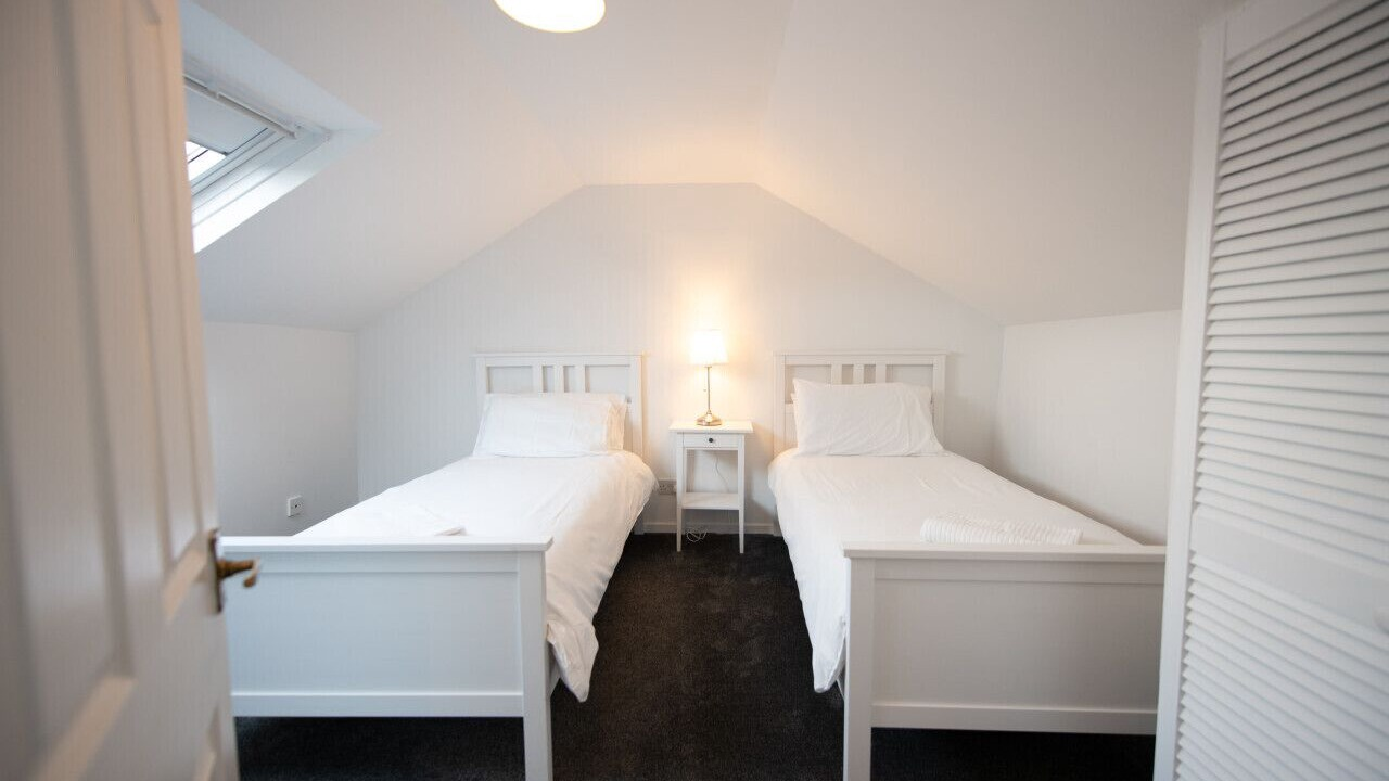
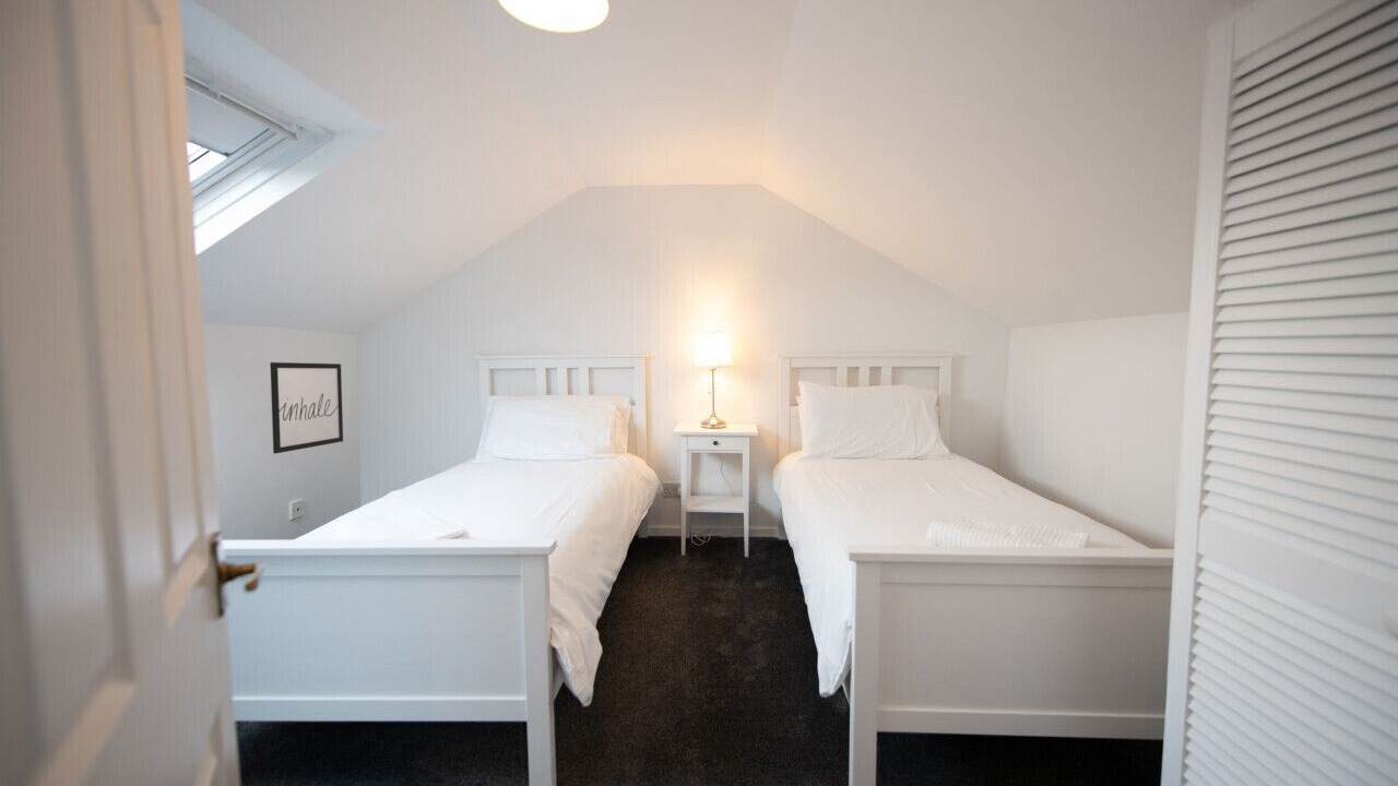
+ wall art (309, 405)
